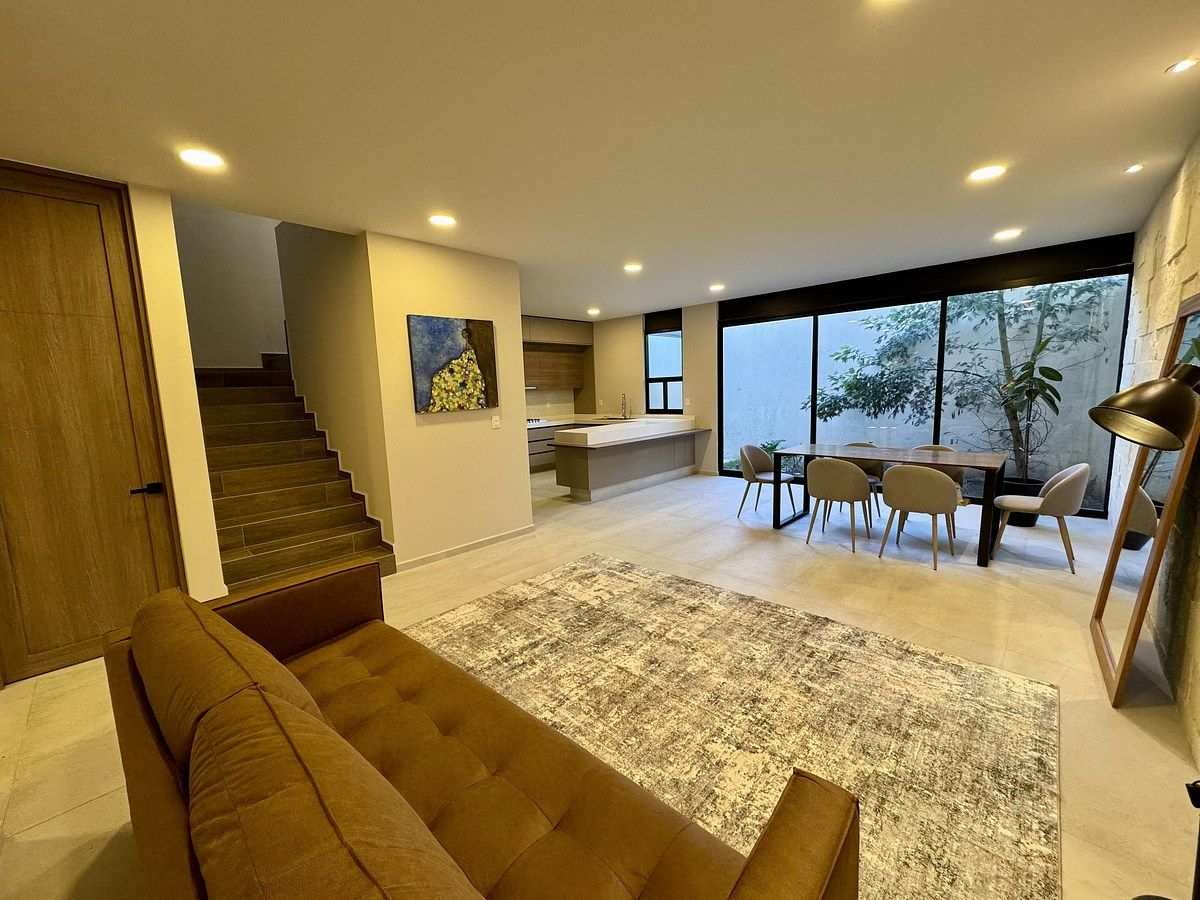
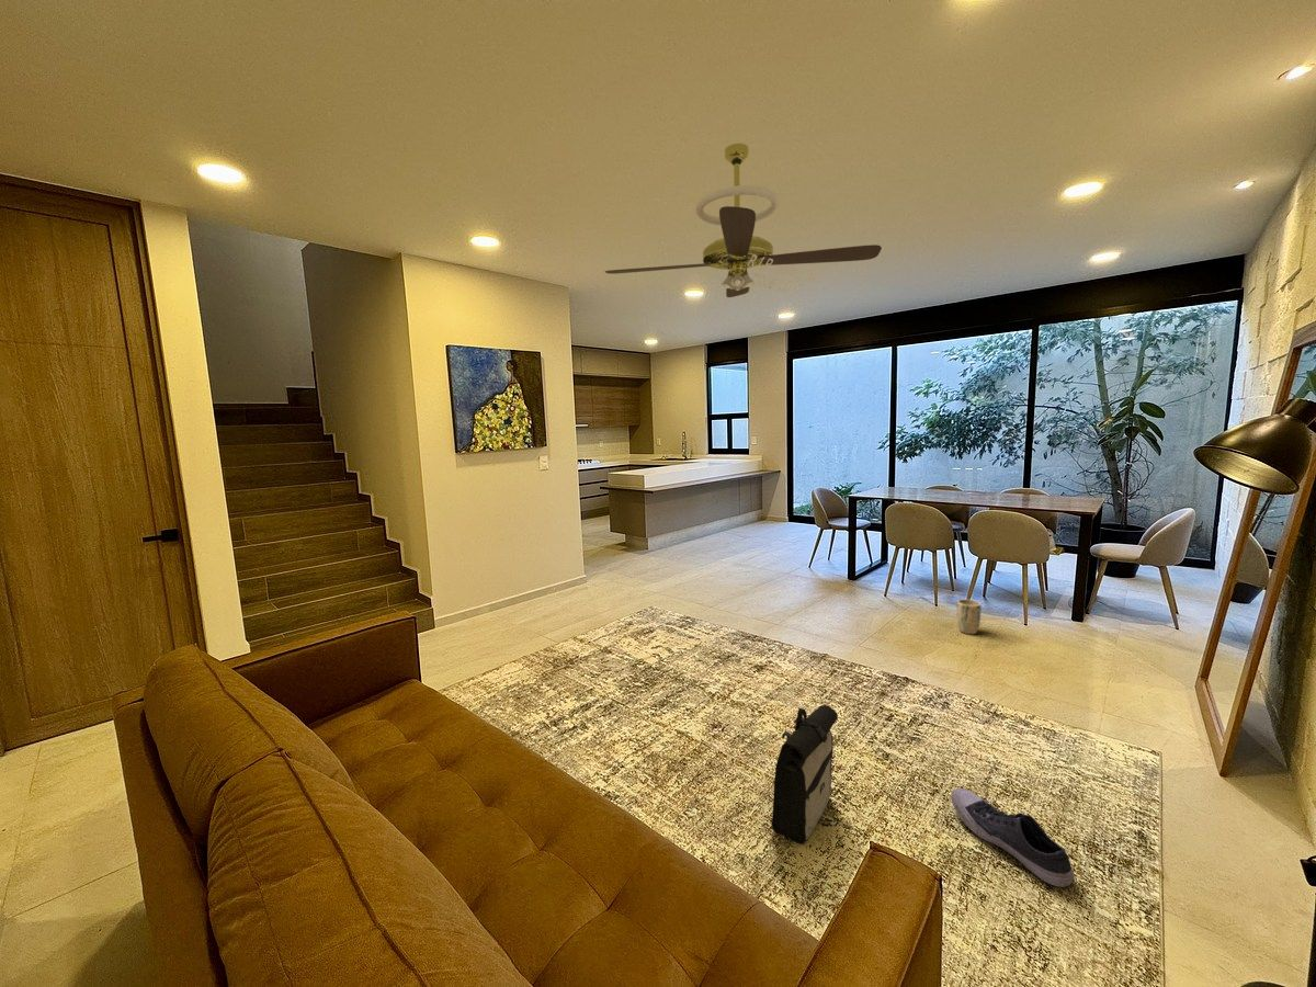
+ backpack (804, 763)
+ plant pot (968, 616)
+ shoe (1007, 826)
+ ceiling fan (737, 226)
